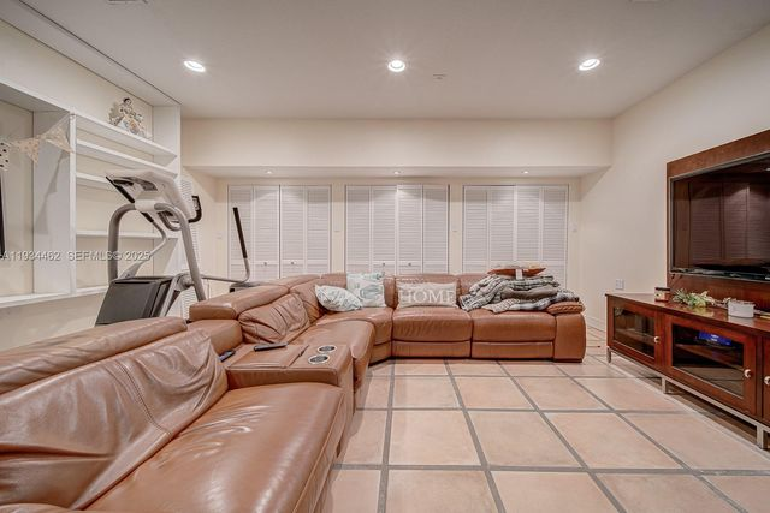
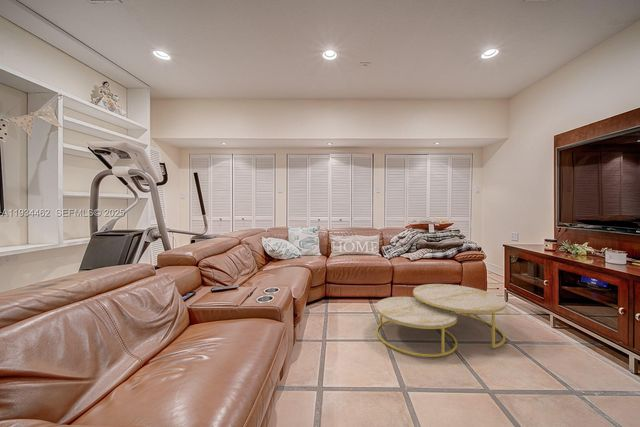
+ coffee table (437, 314)
